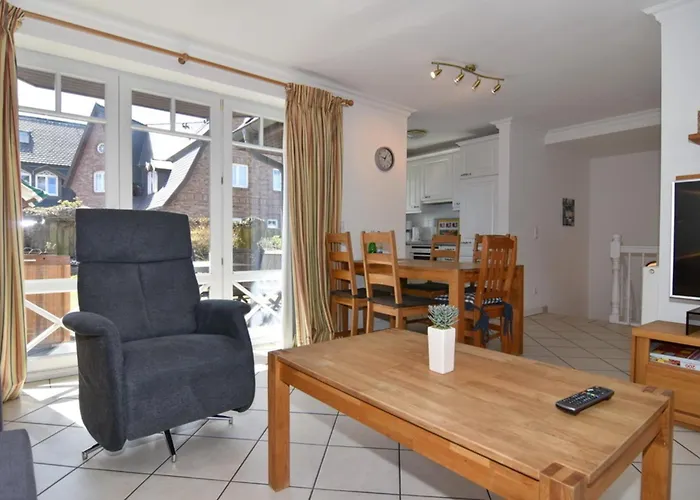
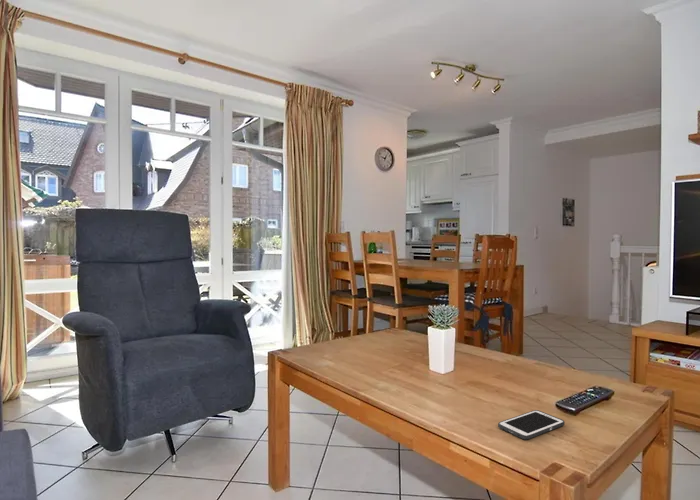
+ cell phone (531, 424)
